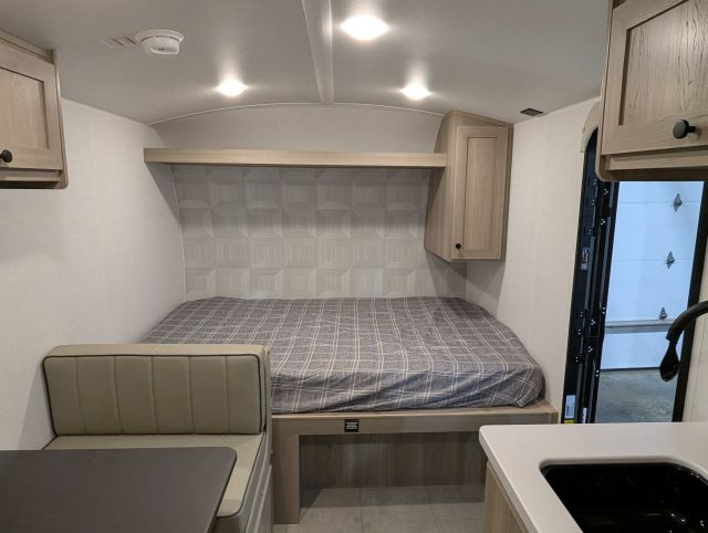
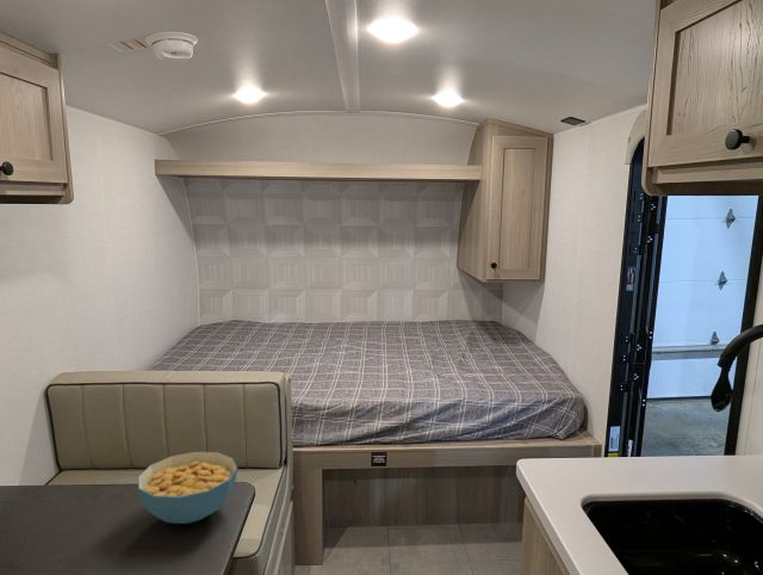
+ cereal bowl (188, 494)
